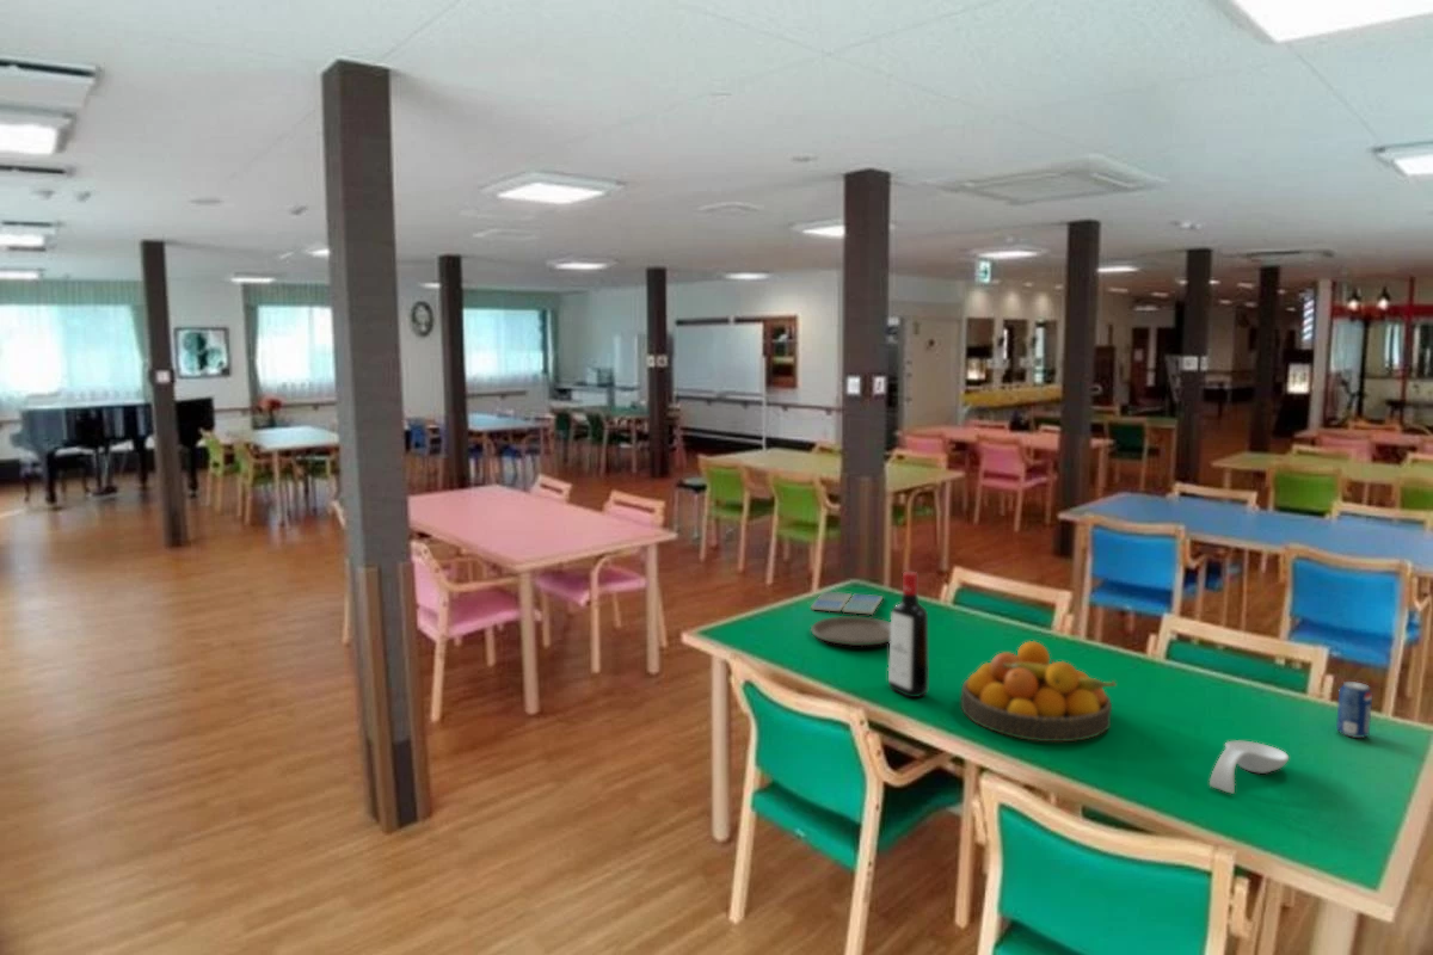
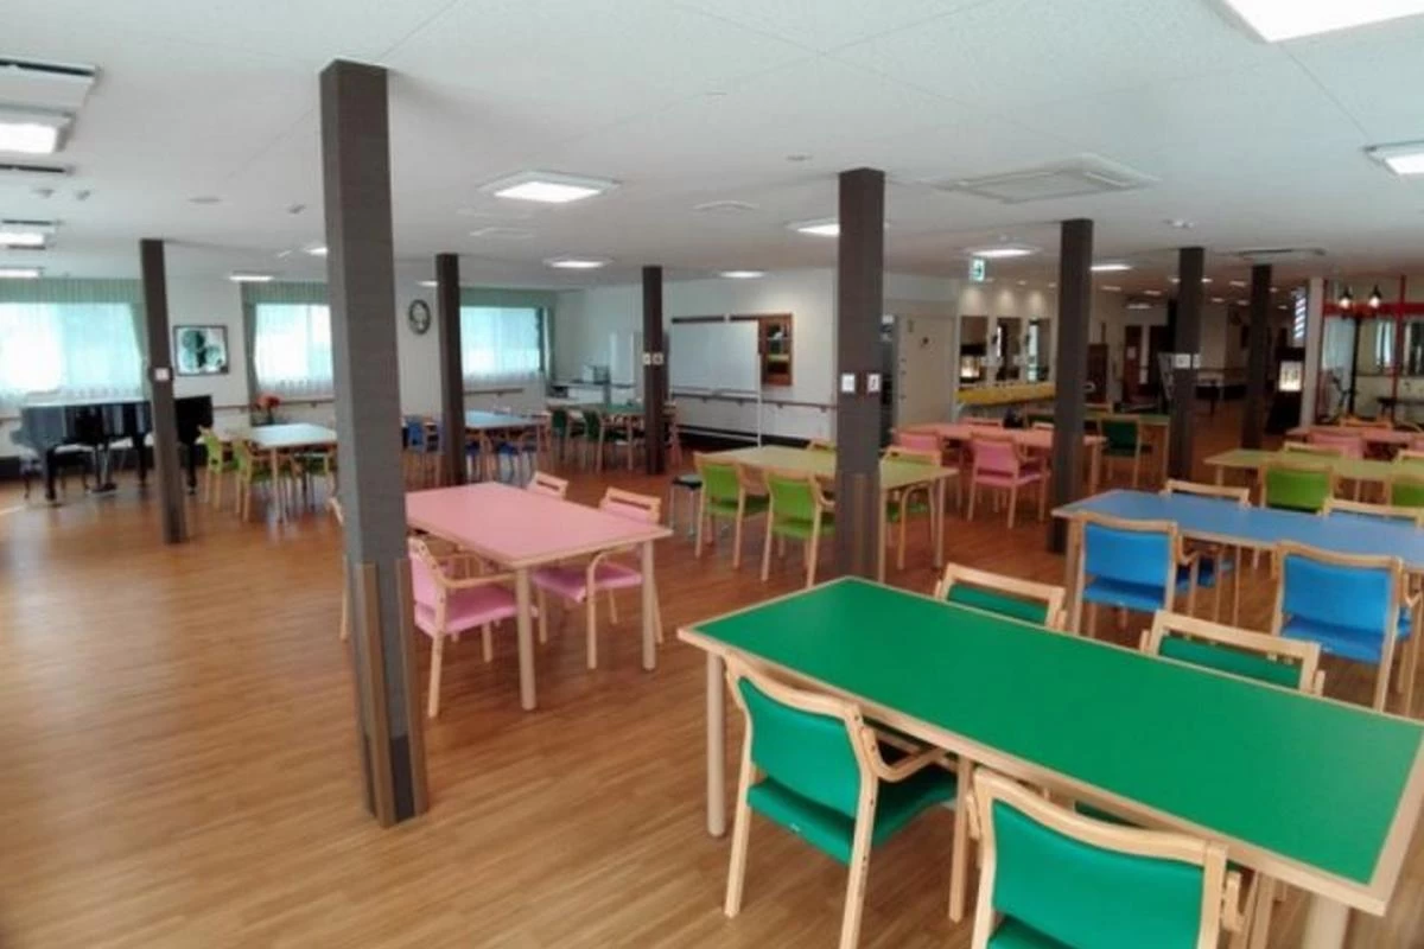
- fruit bowl (1034, 683)
- drink coaster (847, 603)
- liquor bottle (909, 631)
- plate (855, 631)
- beverage can (1354, 709)
- spoon rest (1246, 758)
